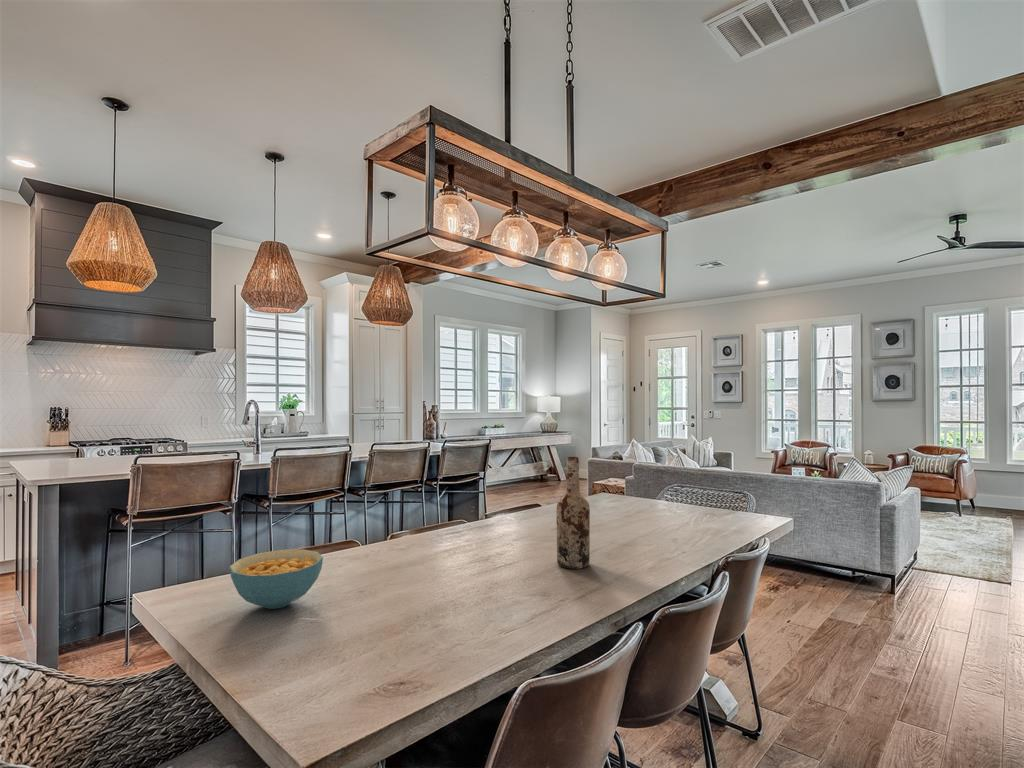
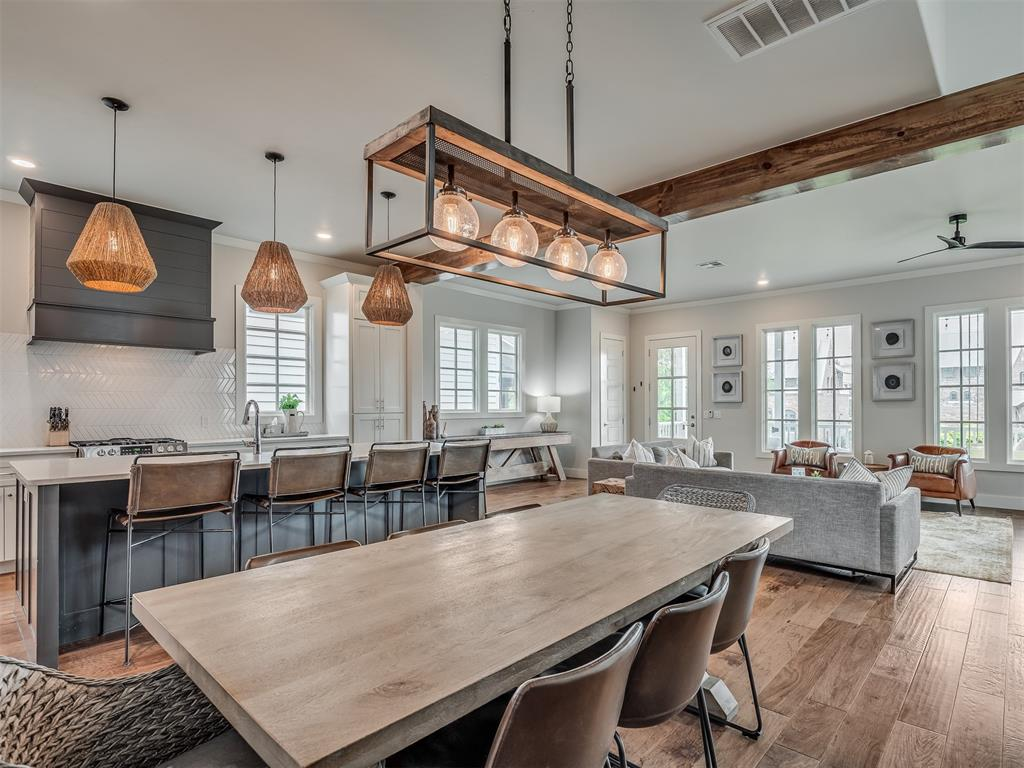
- wine bottle (573, 510)
- cereal bowl (277, 582)
